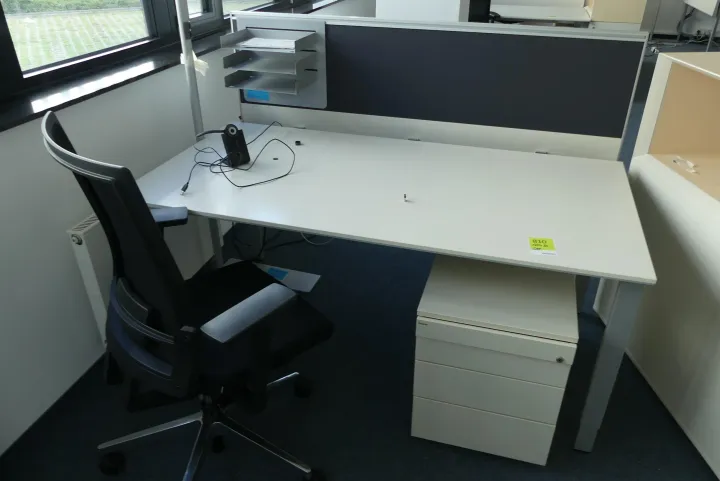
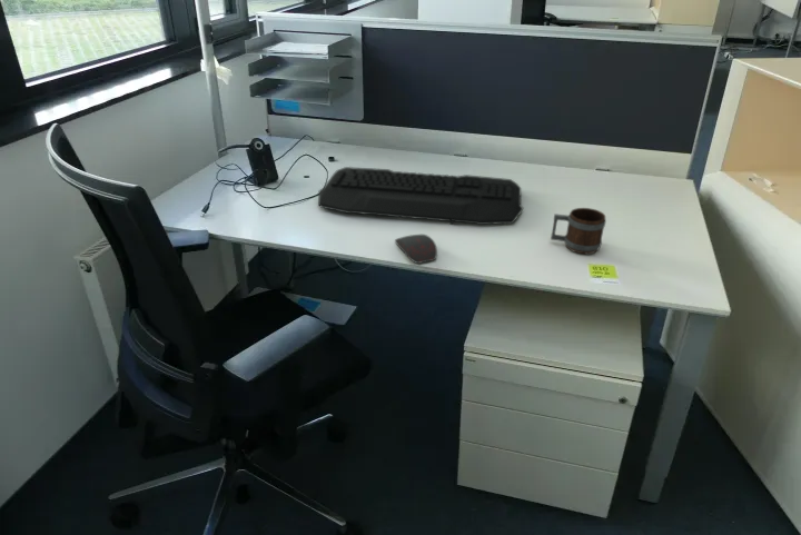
+ mug (577, 229)
+ computer mouse (415, 244)
+ keyboard (419, 192)
